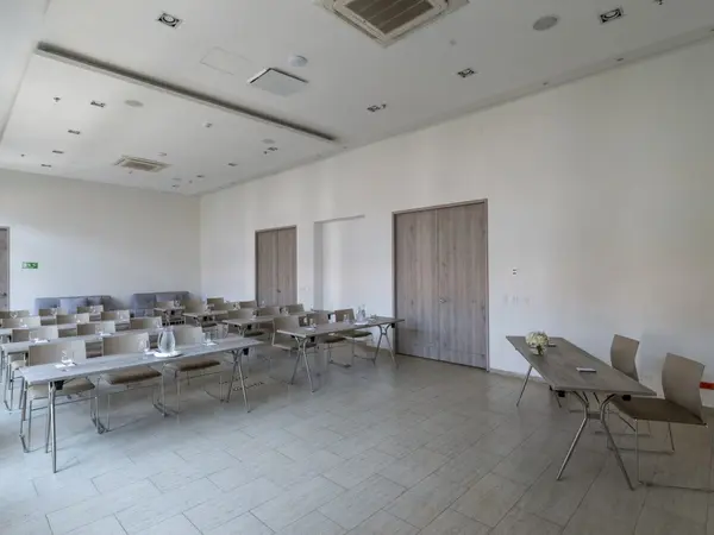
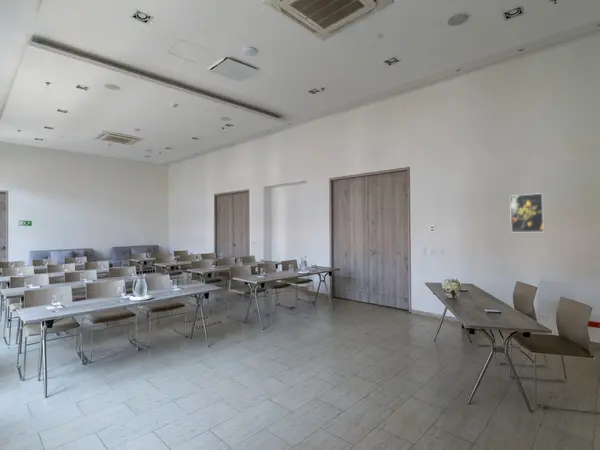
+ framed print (526, 213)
